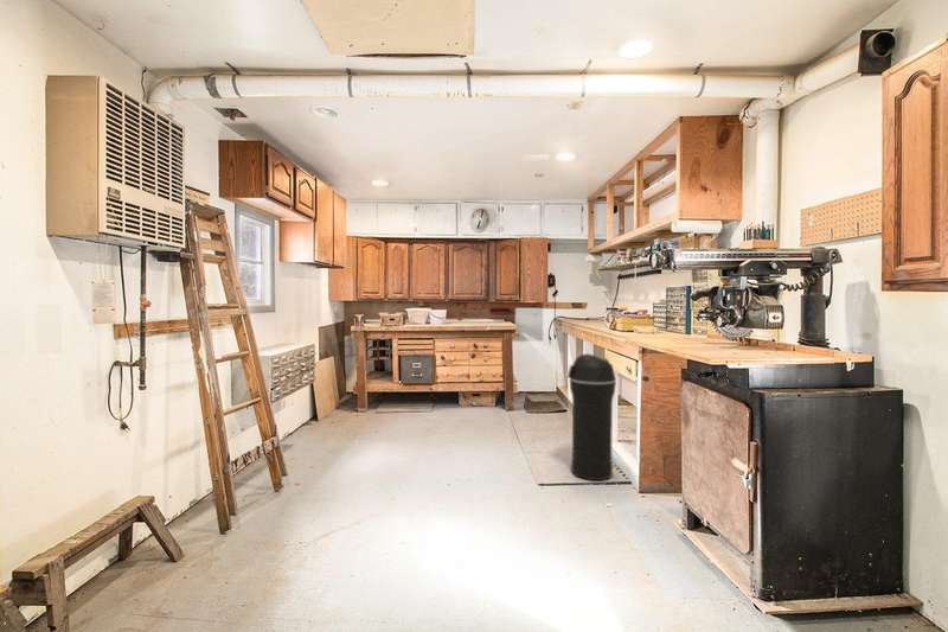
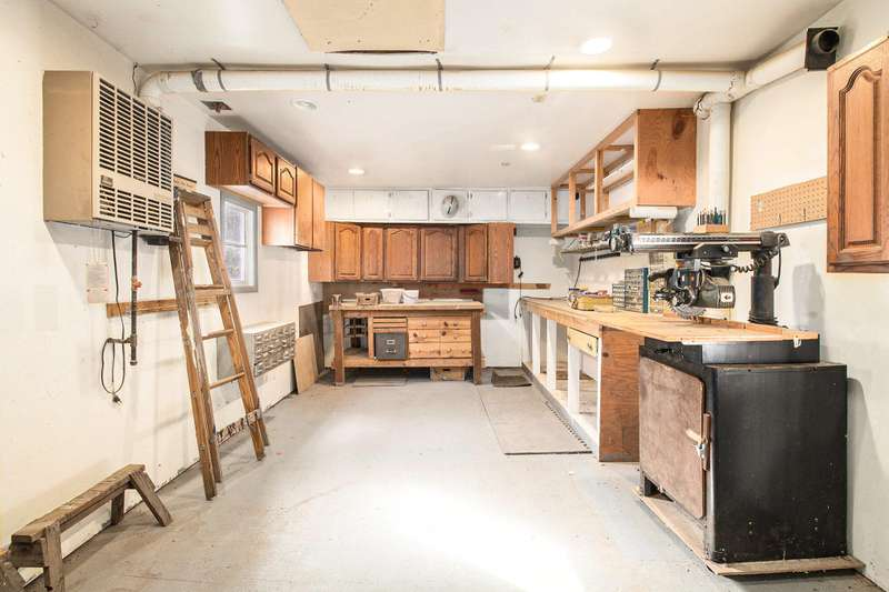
- trash can (590, 413)
